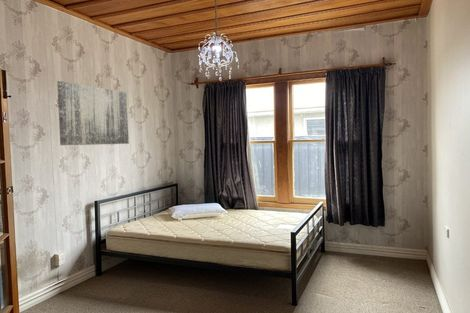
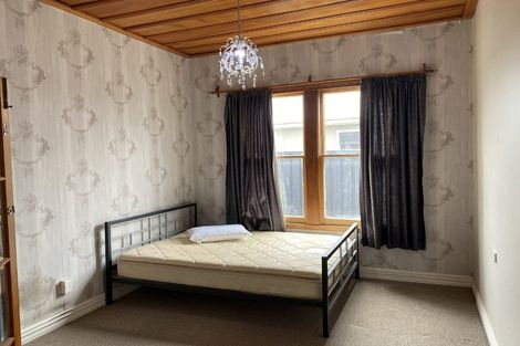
- wall art (97, 116)
